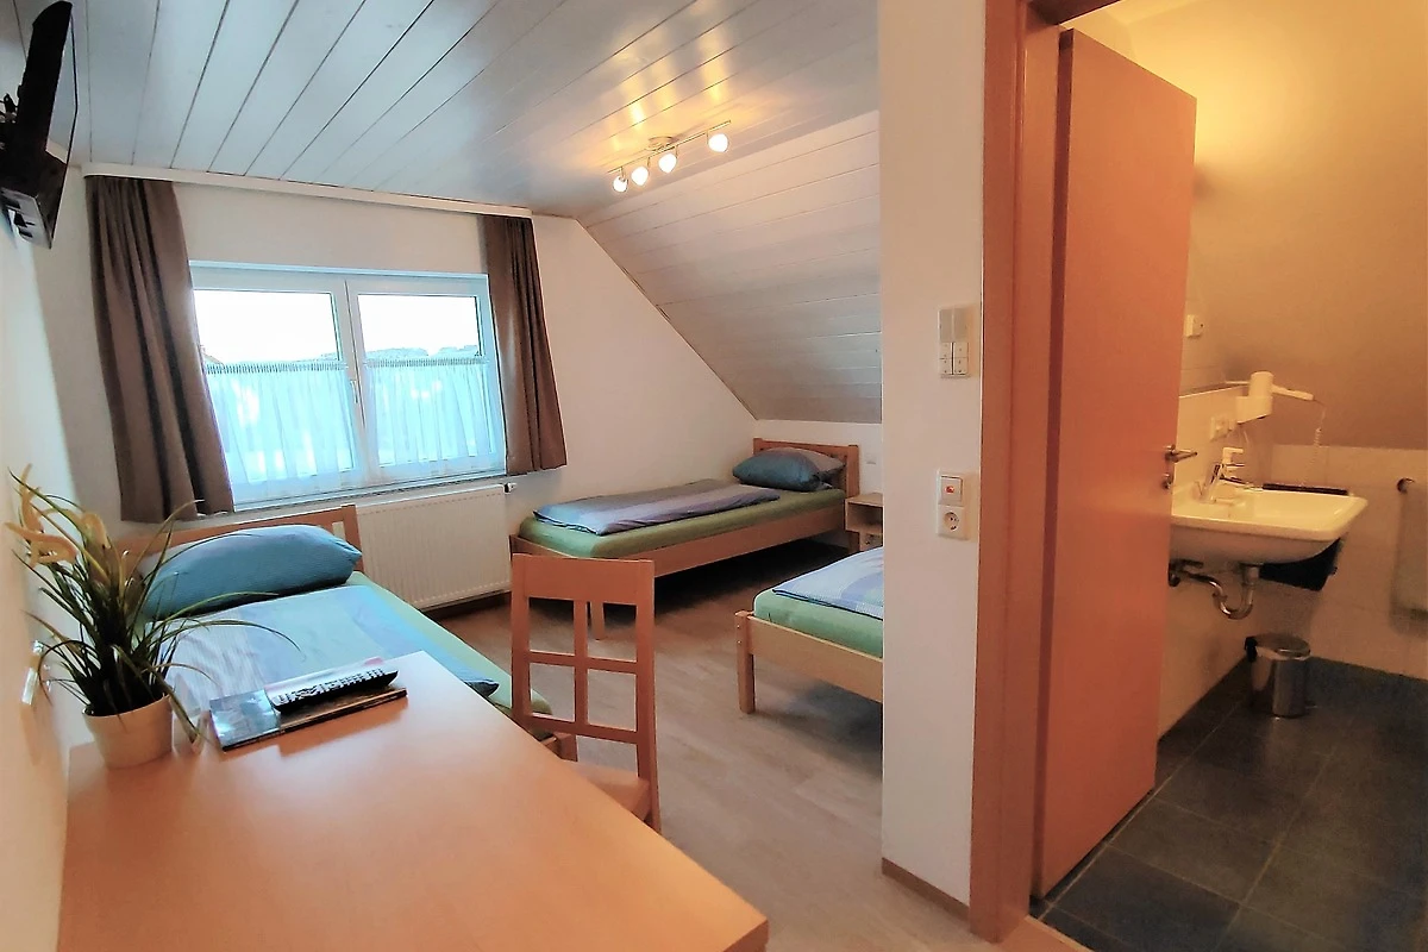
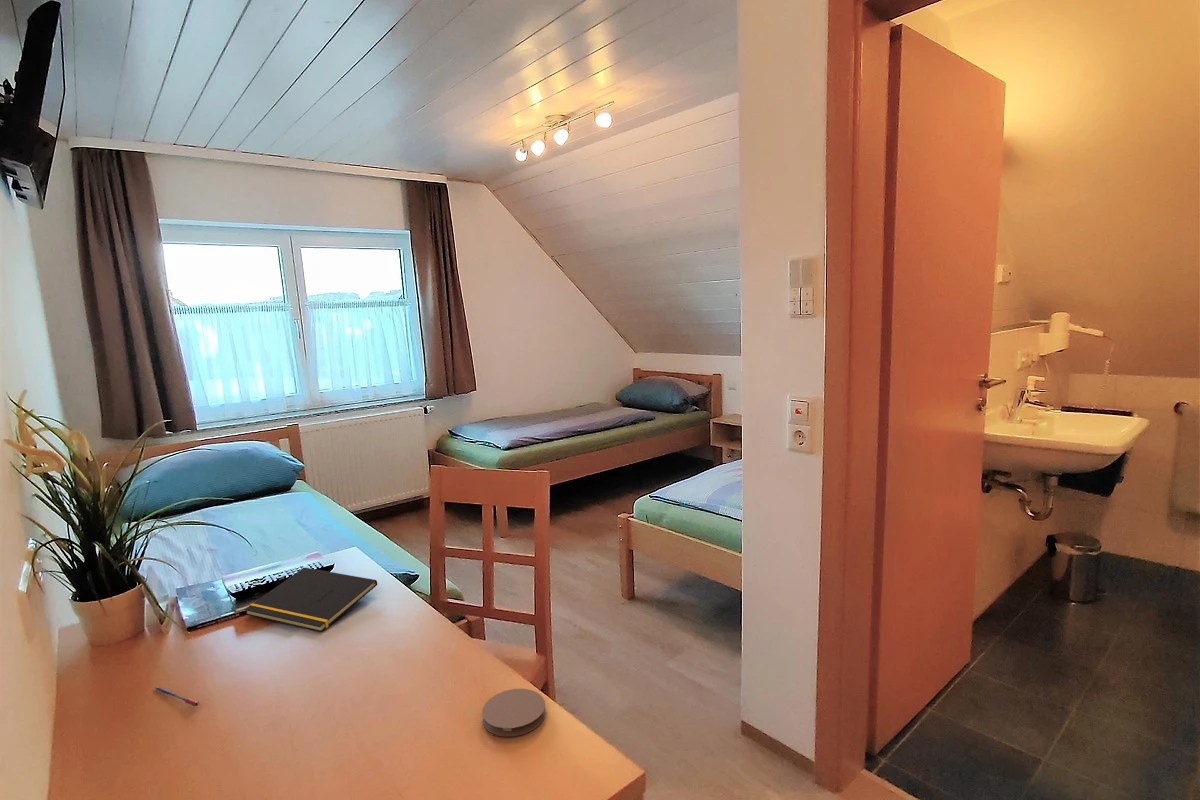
+ coaster (514, 711)
+ notepad (312, 597)
+ pen (175, 695)
